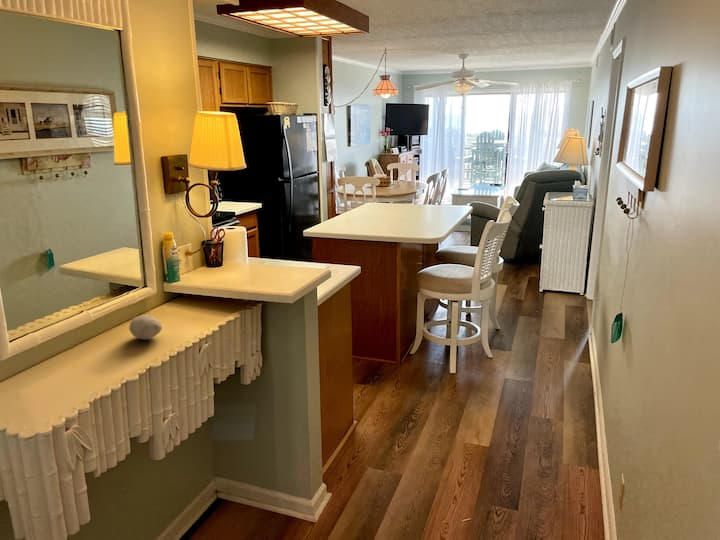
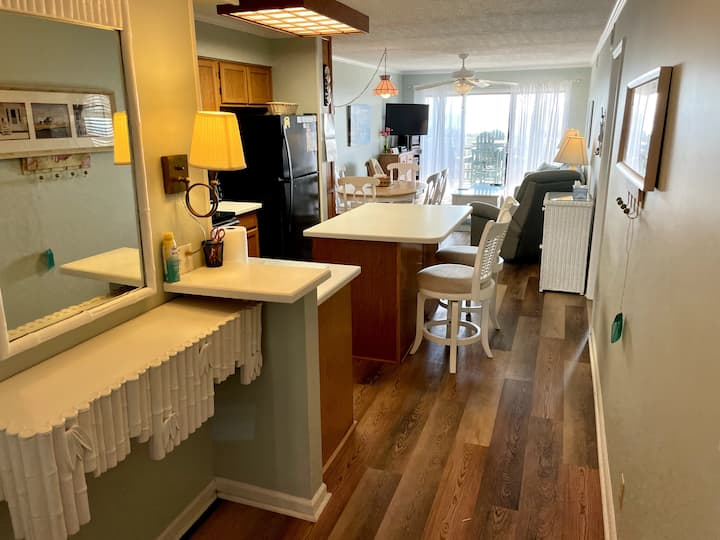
- seashell (145, 327)
